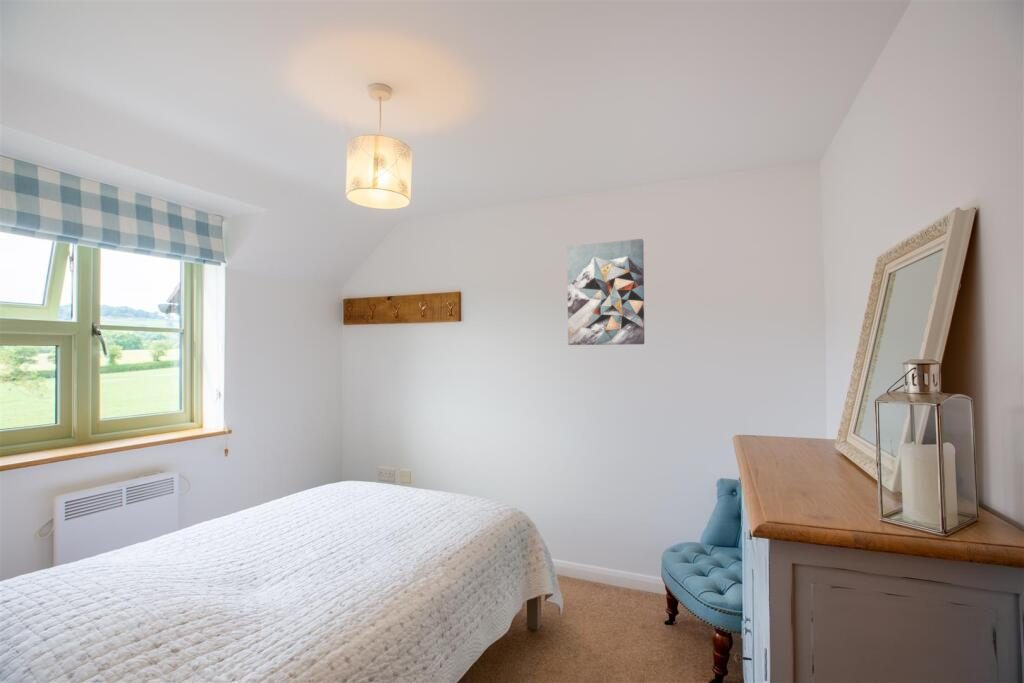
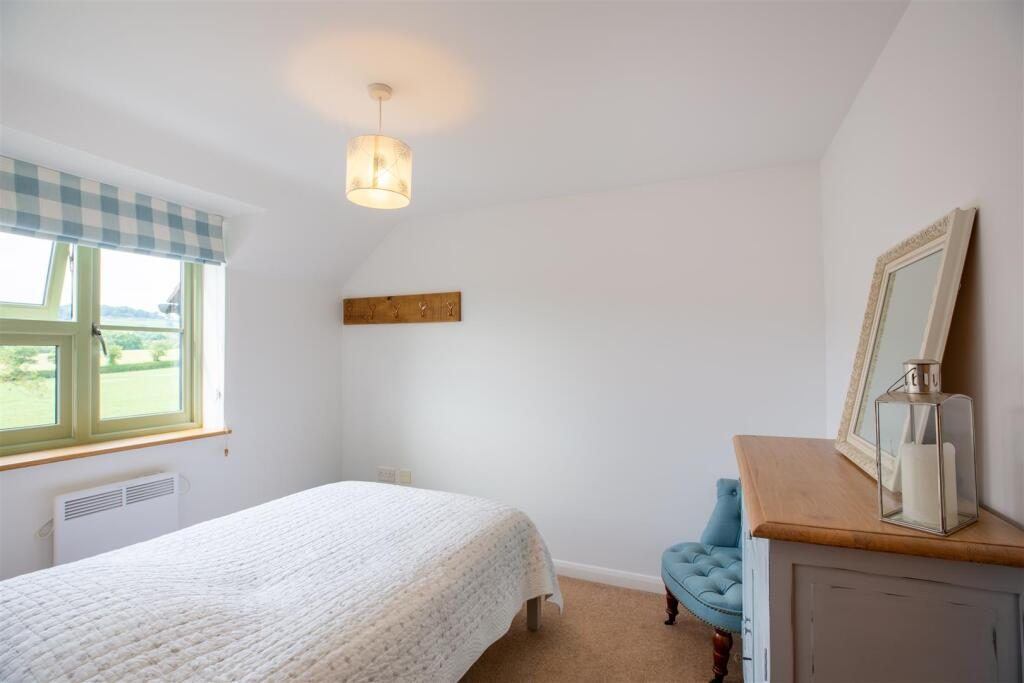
- wall art (604, 293)
